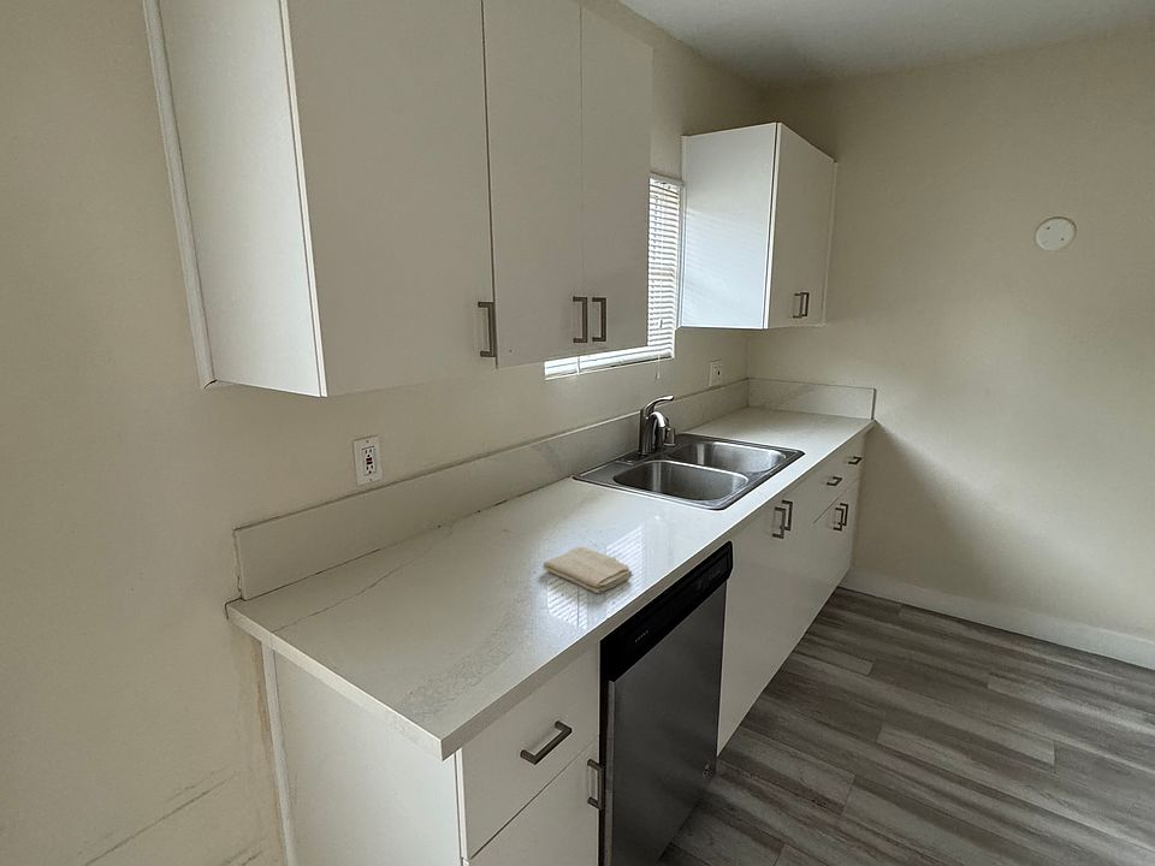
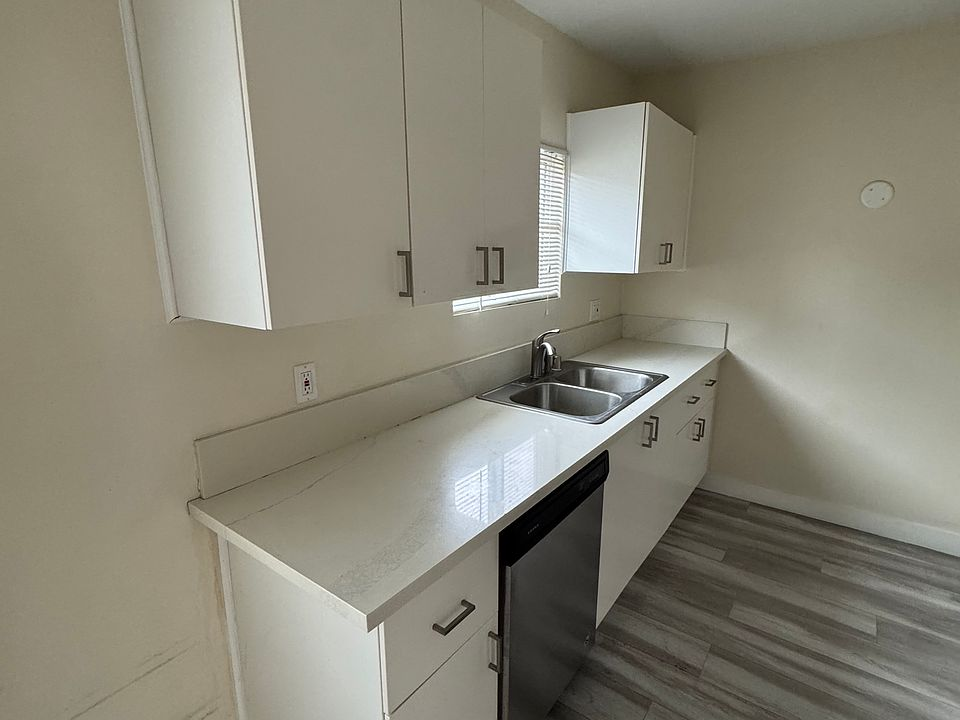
- washcloth (587, 568)
